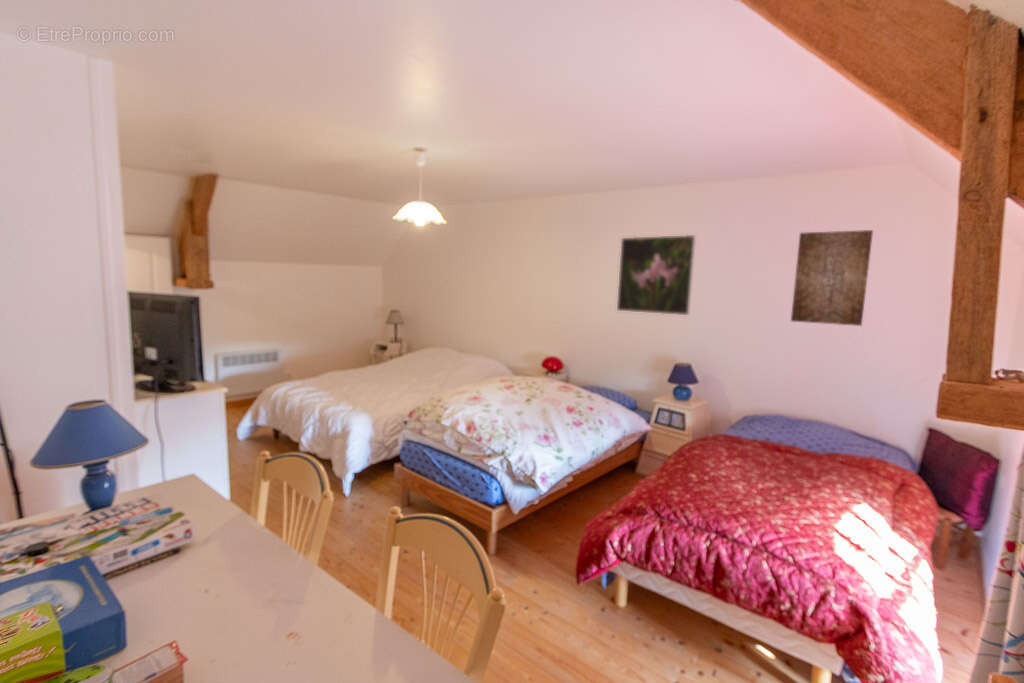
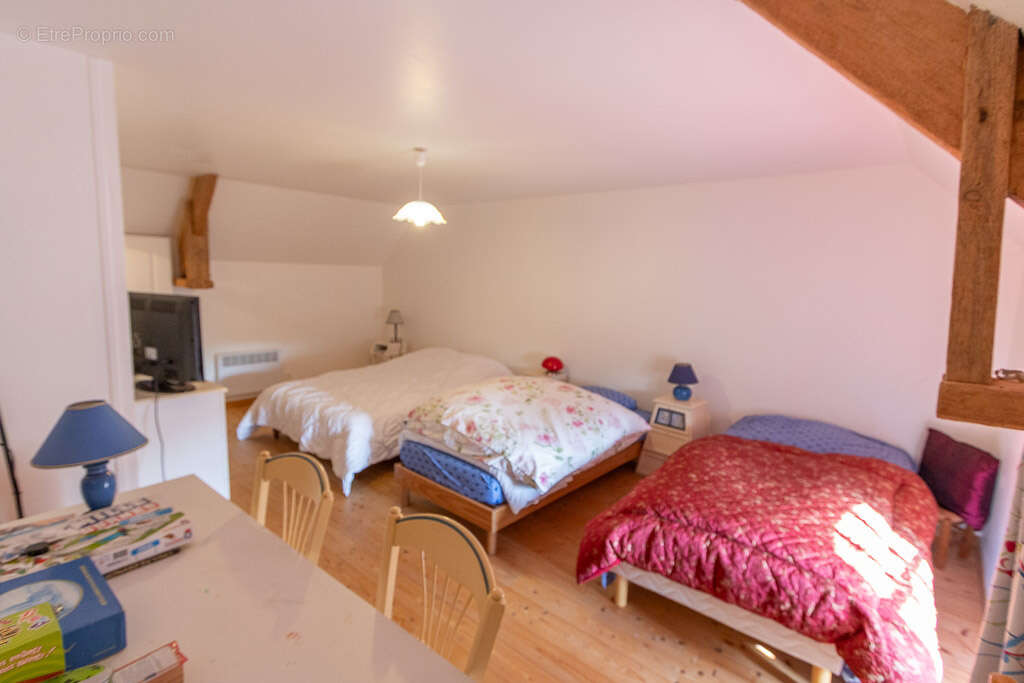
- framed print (654, 275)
- wall art (830, 278)
